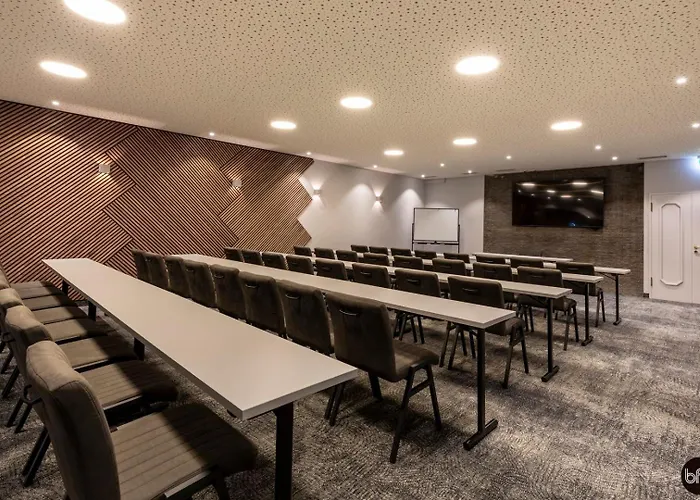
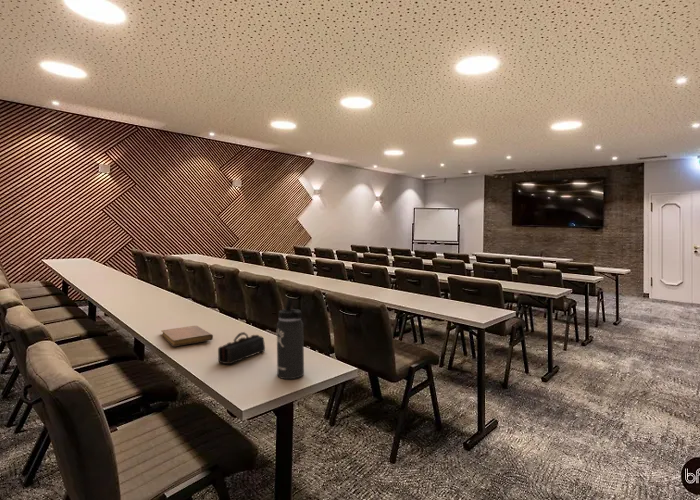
+ notebook (186, 334)
+ thermos bottle (291, 337)
+ pencil case (242, 344)
